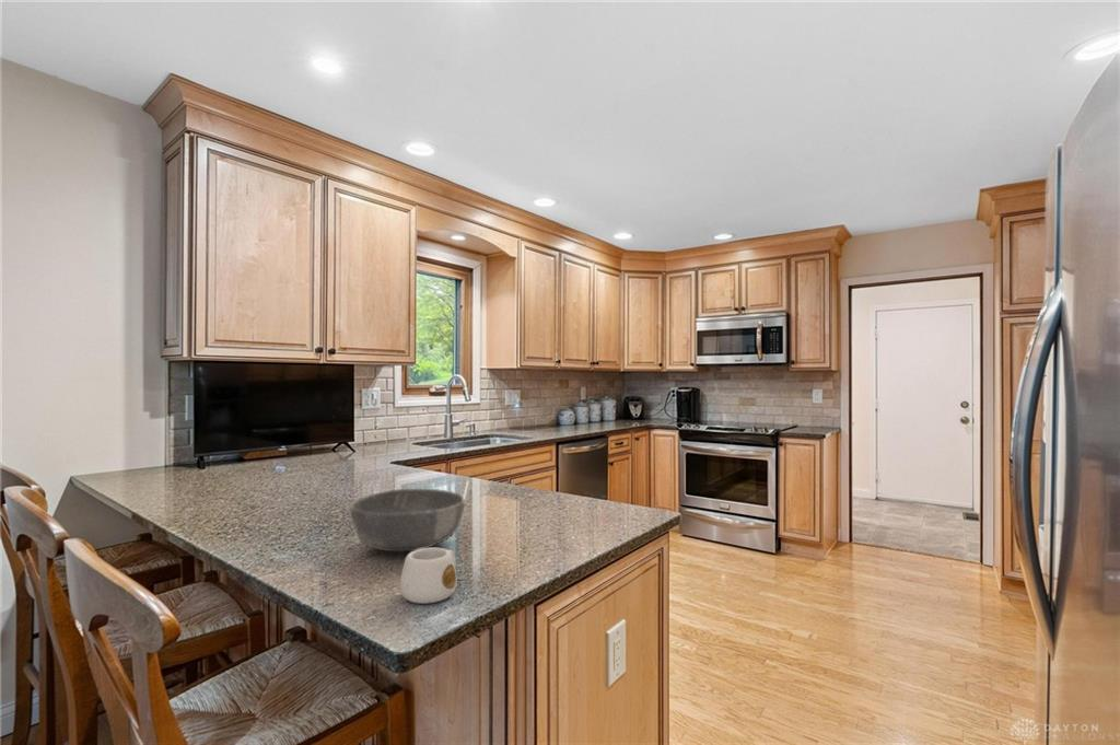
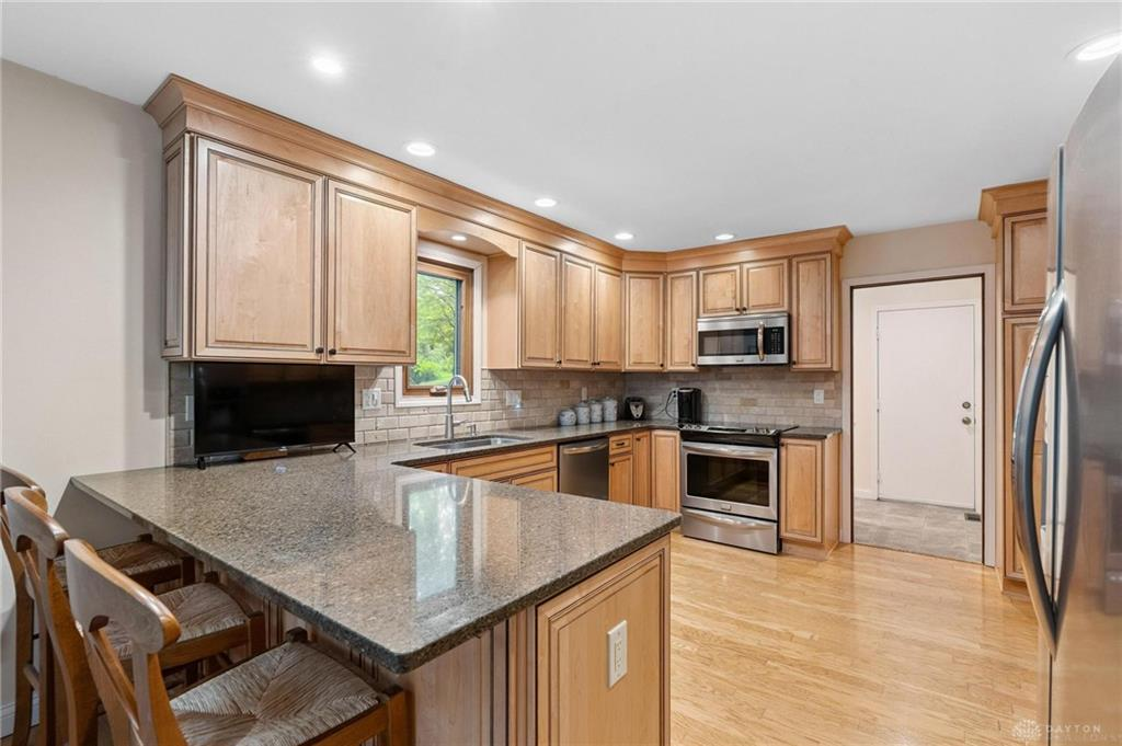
- mug (433, 571)
- bowl (409, 522)
